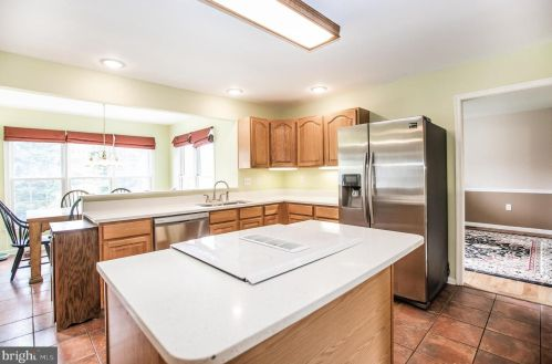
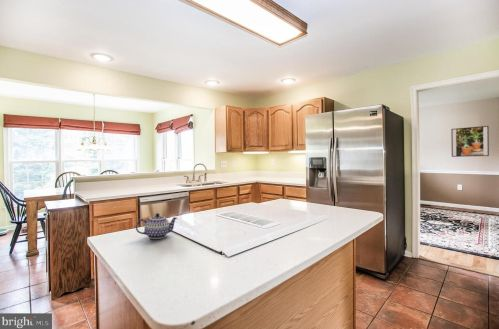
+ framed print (469, 141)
+ teapot (157, 225)
